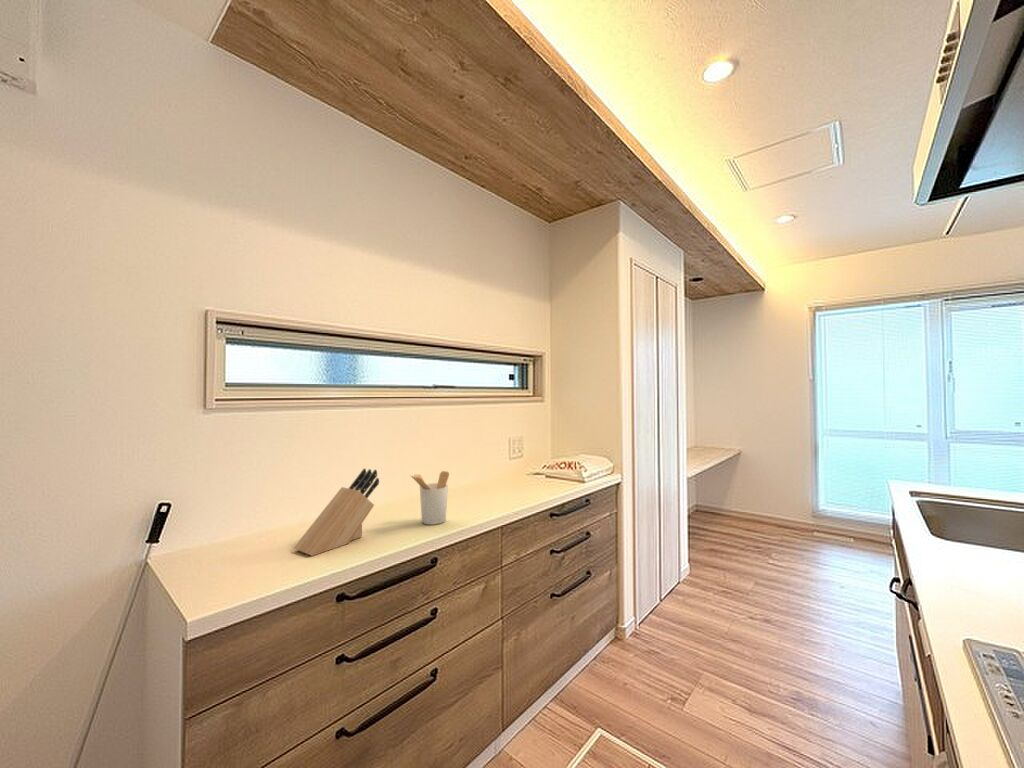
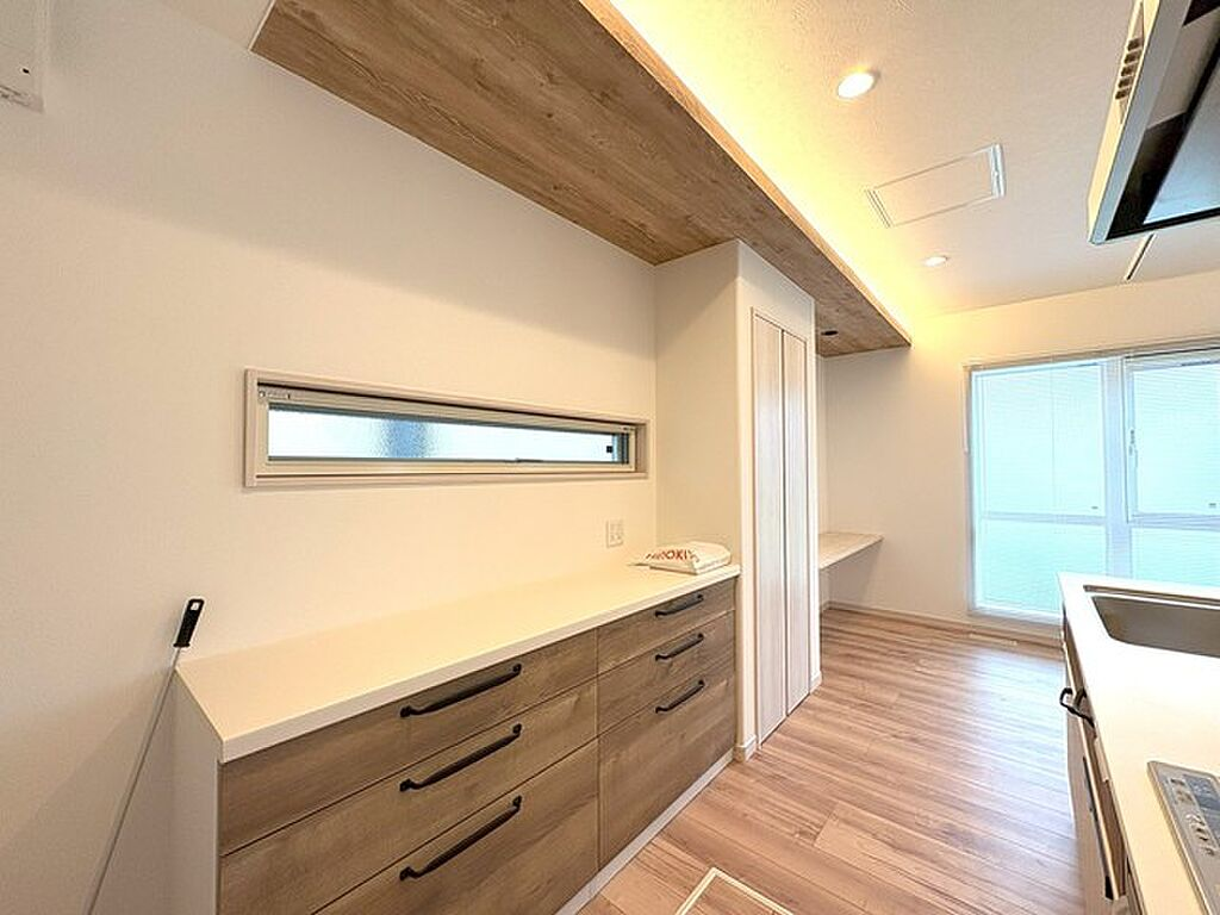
- utensil holder (428, 496)
- knife block (341, 507)
